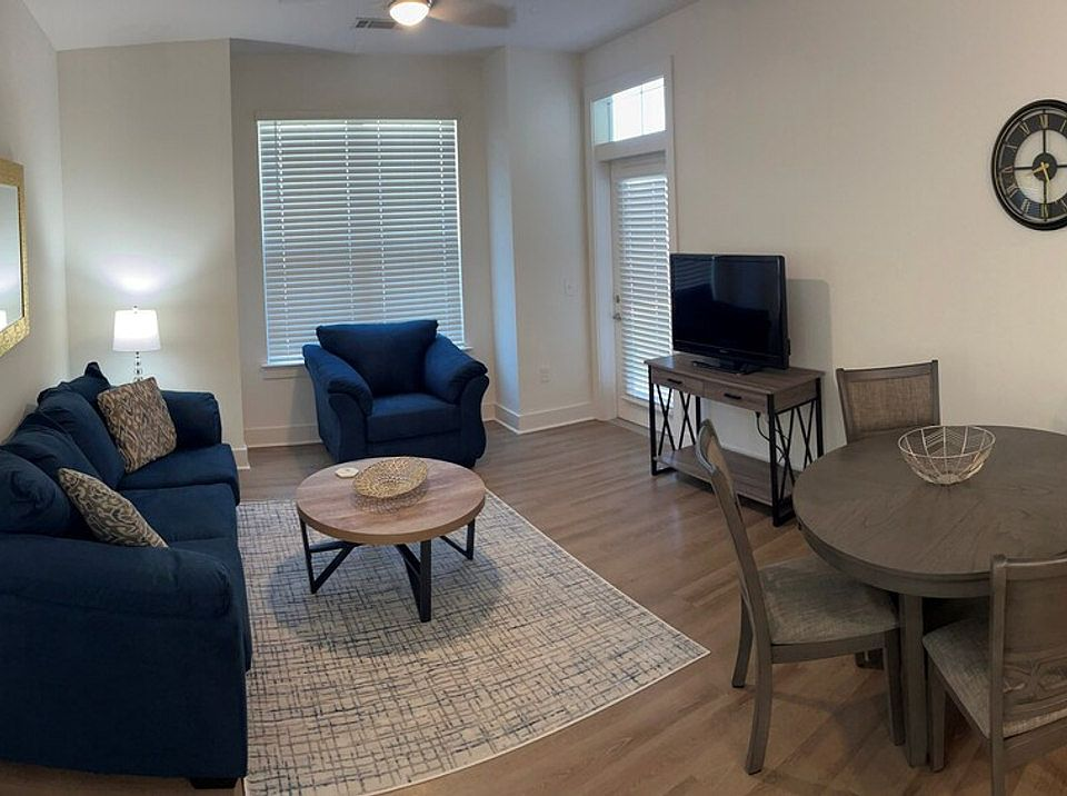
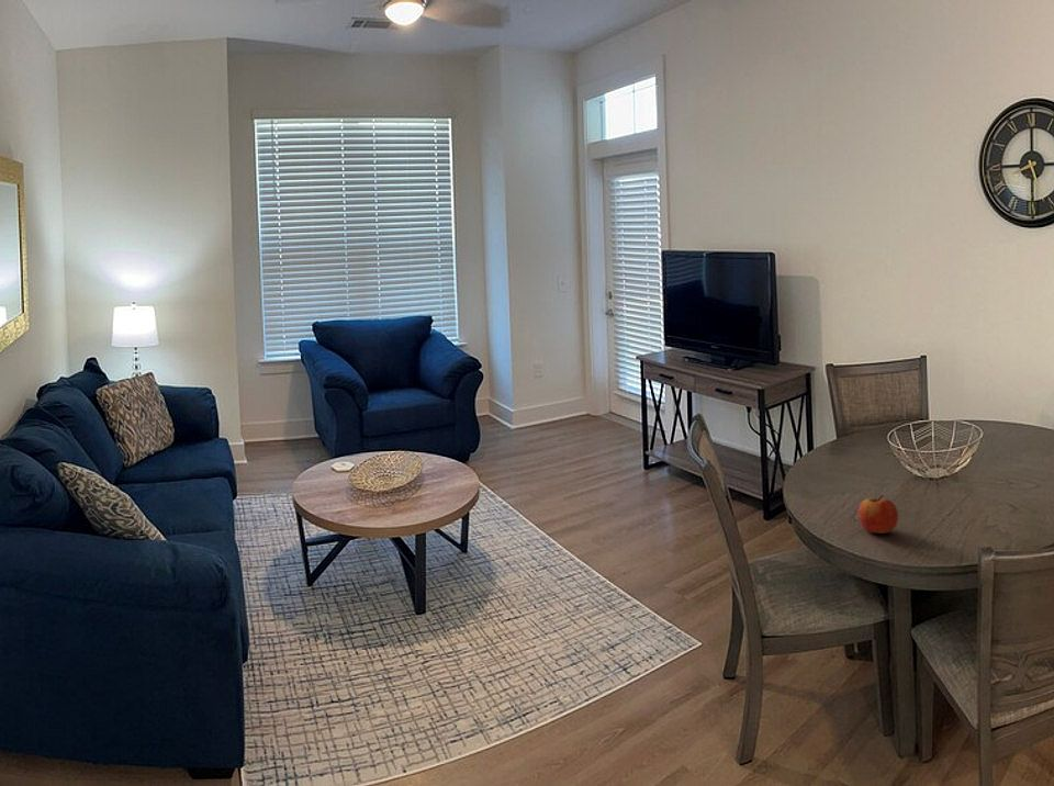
+ apple (877, 513)
